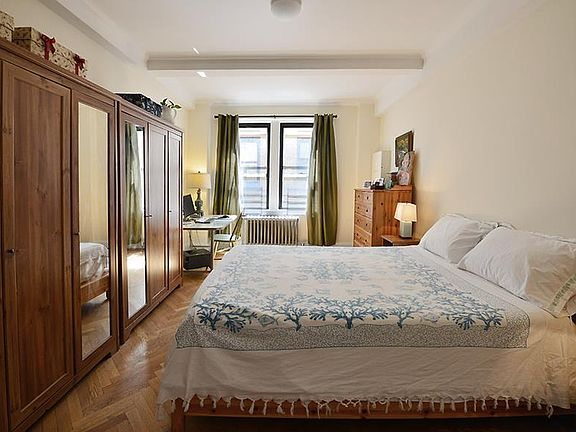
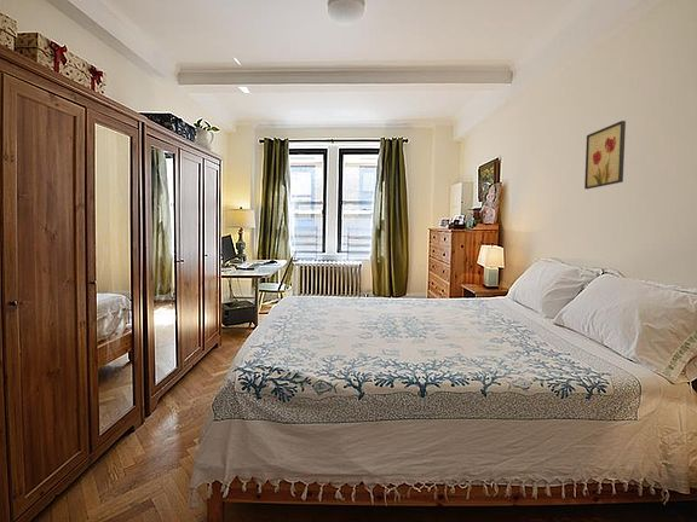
+ wall art (604, 157)
